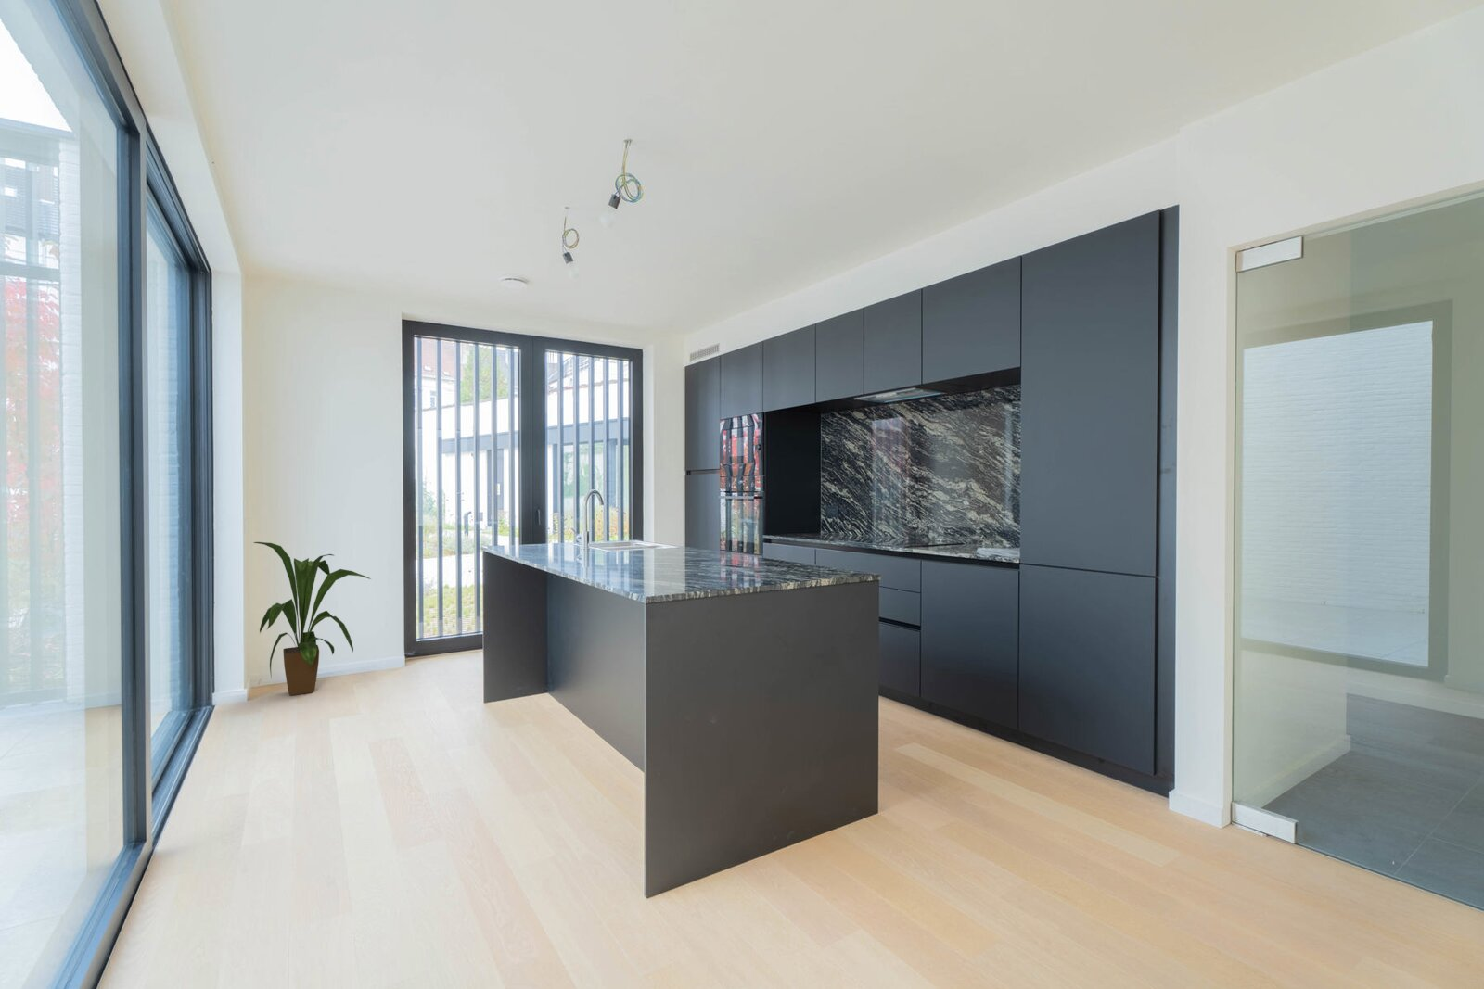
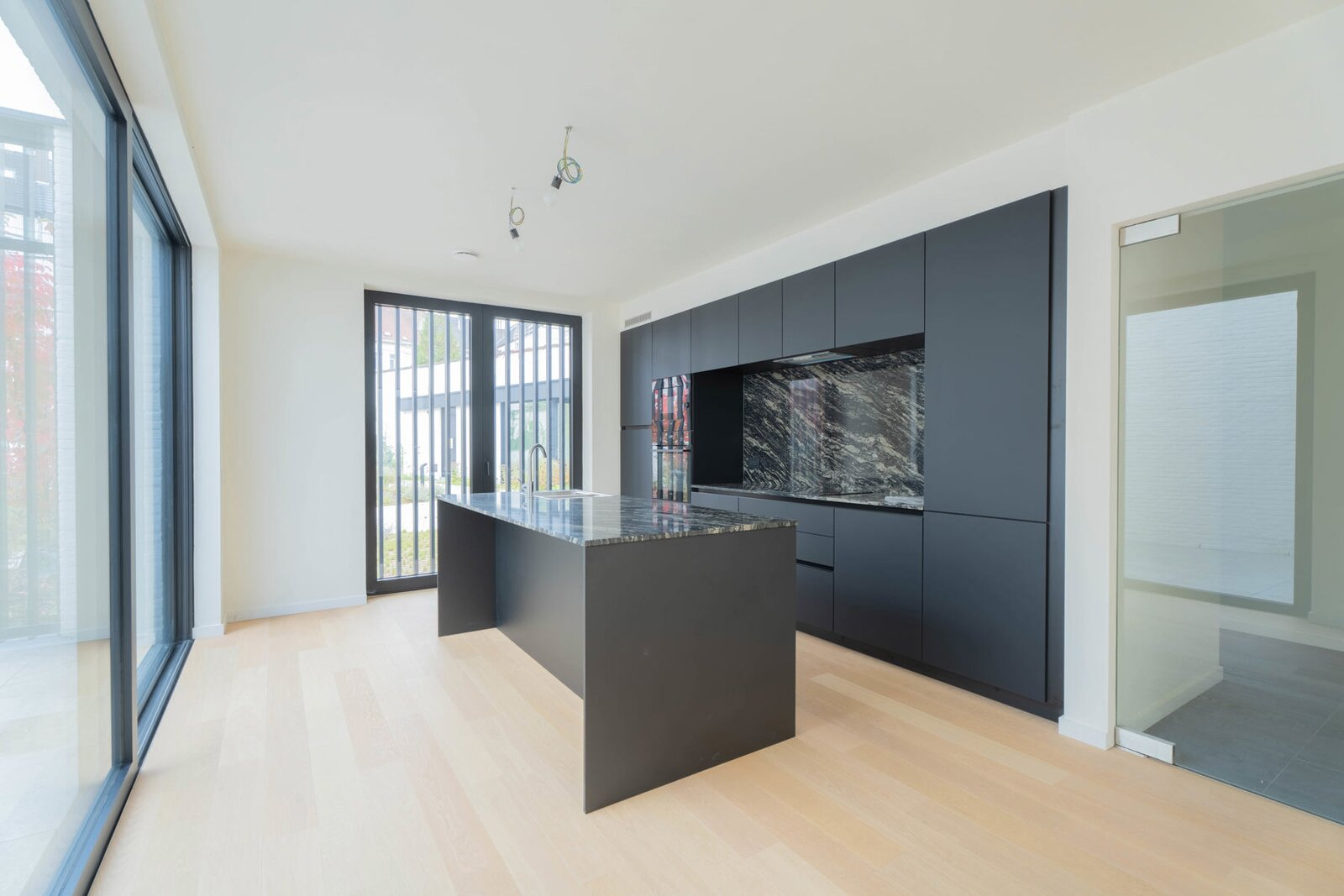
- house plant (317, 616)
